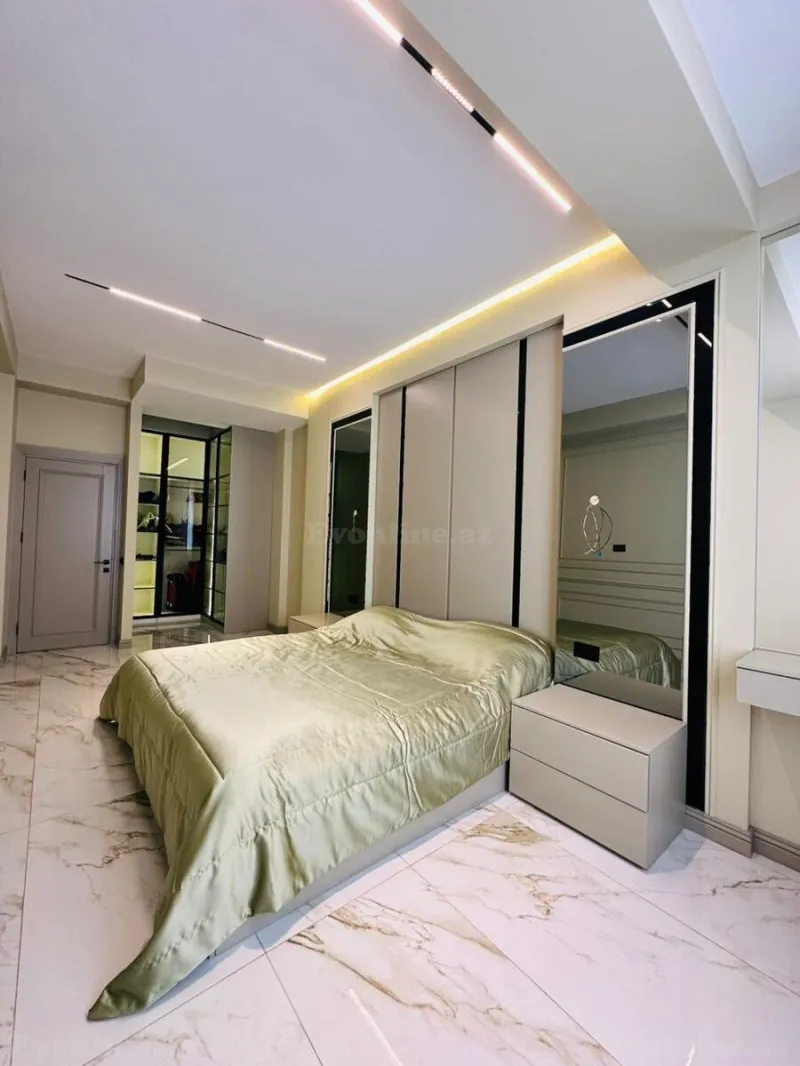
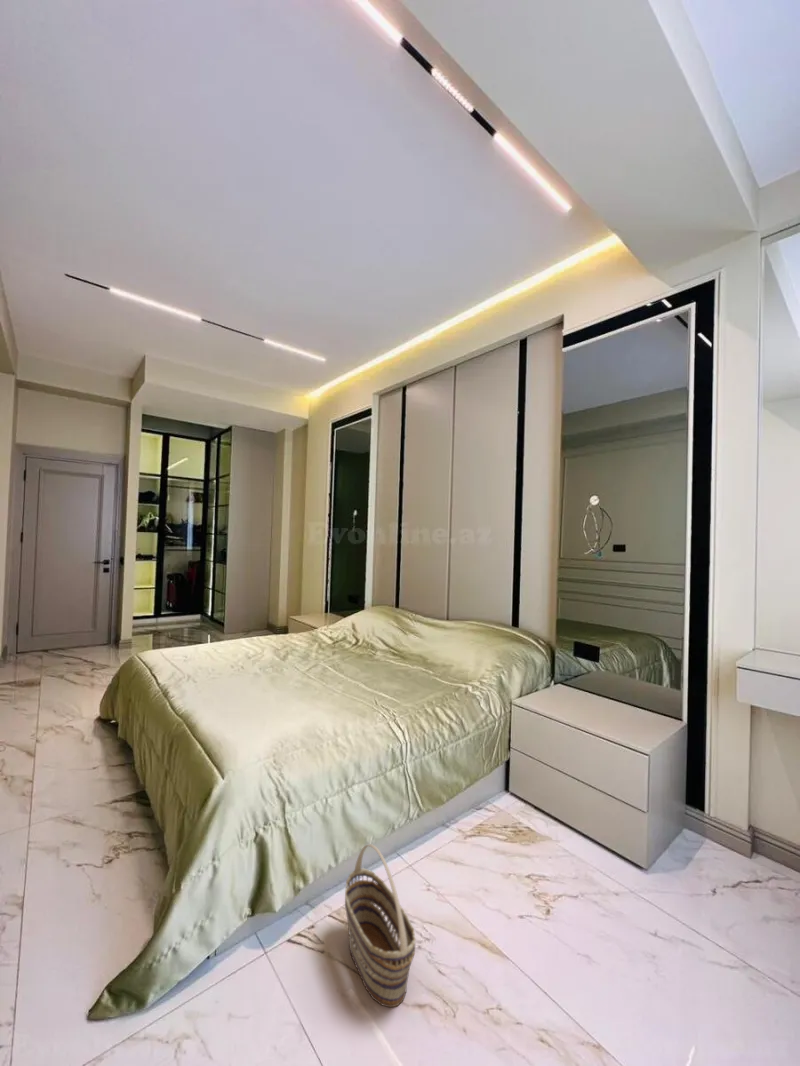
+ basket (378, 908)
